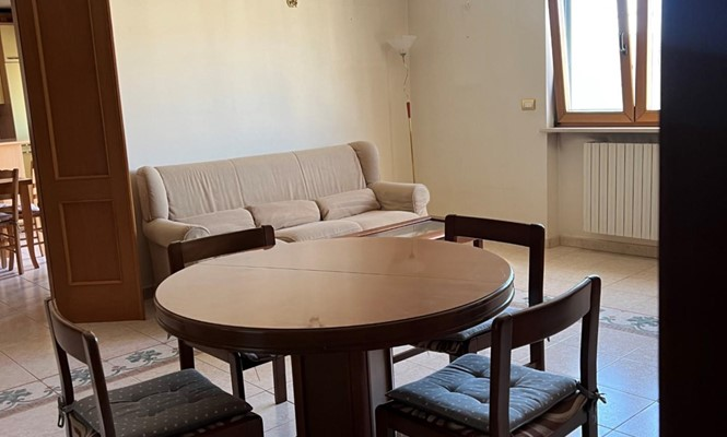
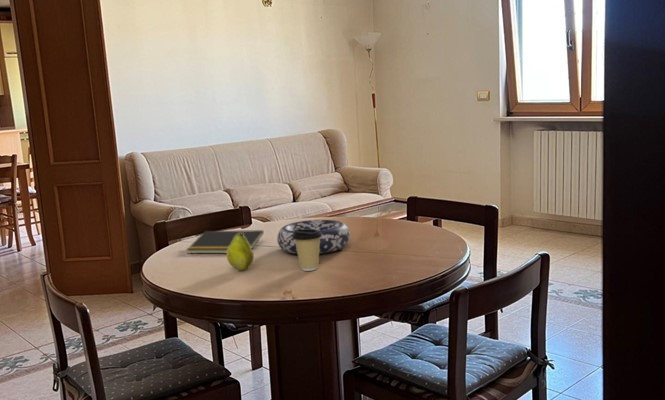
+ decorative bowl (320, 237)
+ notepad (225, 241)
+ fruit (239, 251)
+ coffee cup (308, 249)
